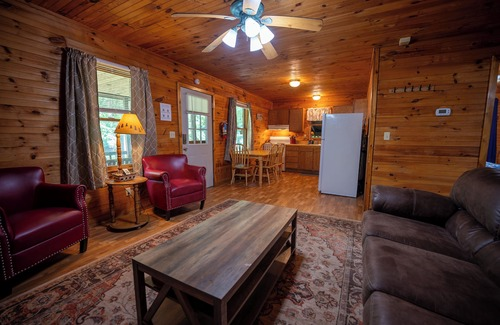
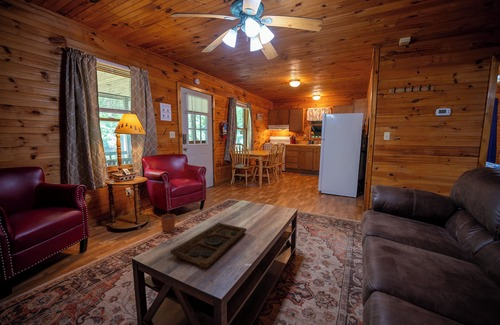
+ plant pot (168, 219)
+ decorative tray (213, 240)
